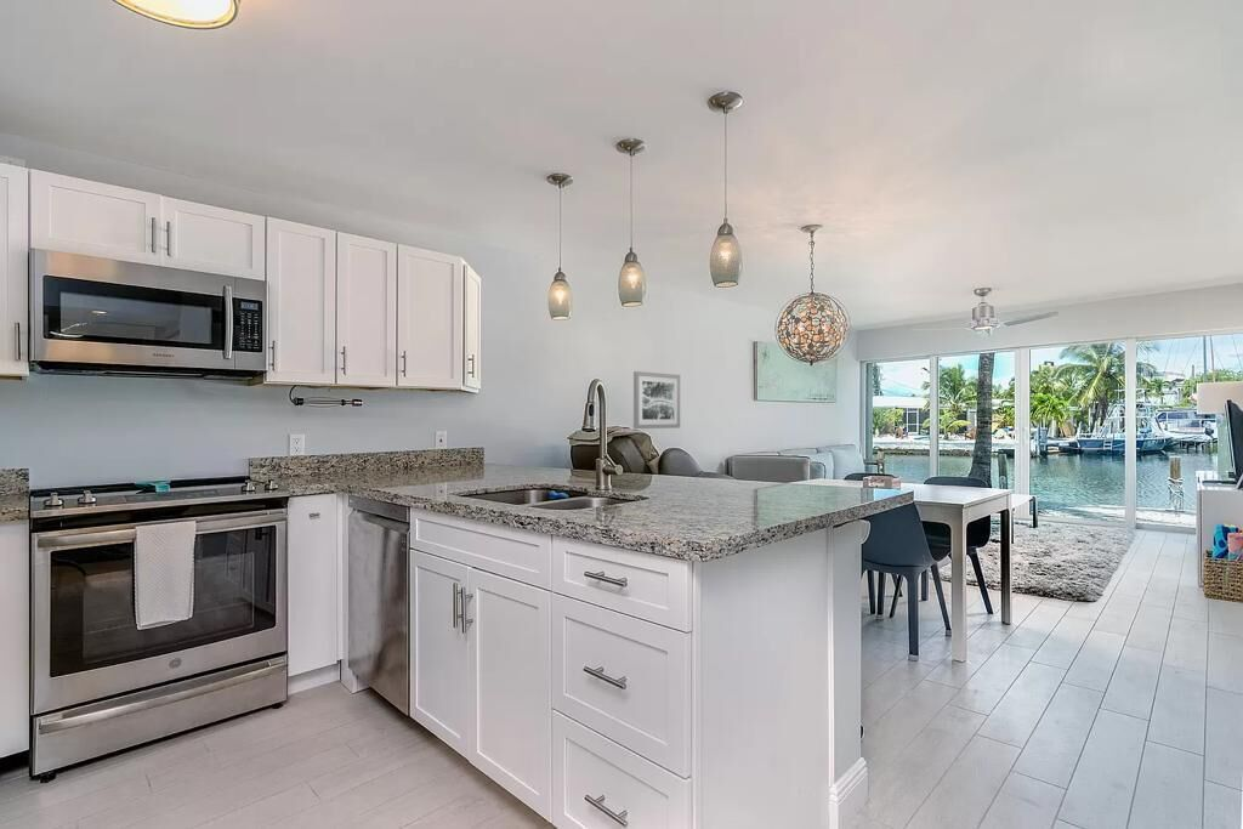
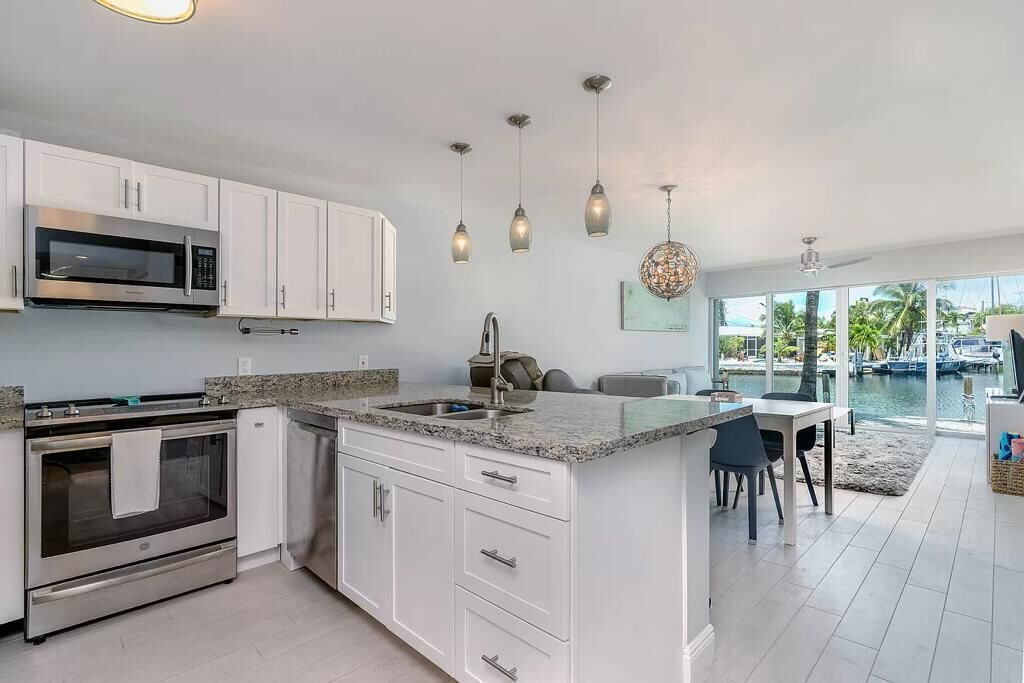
- wall art (657, 401)
